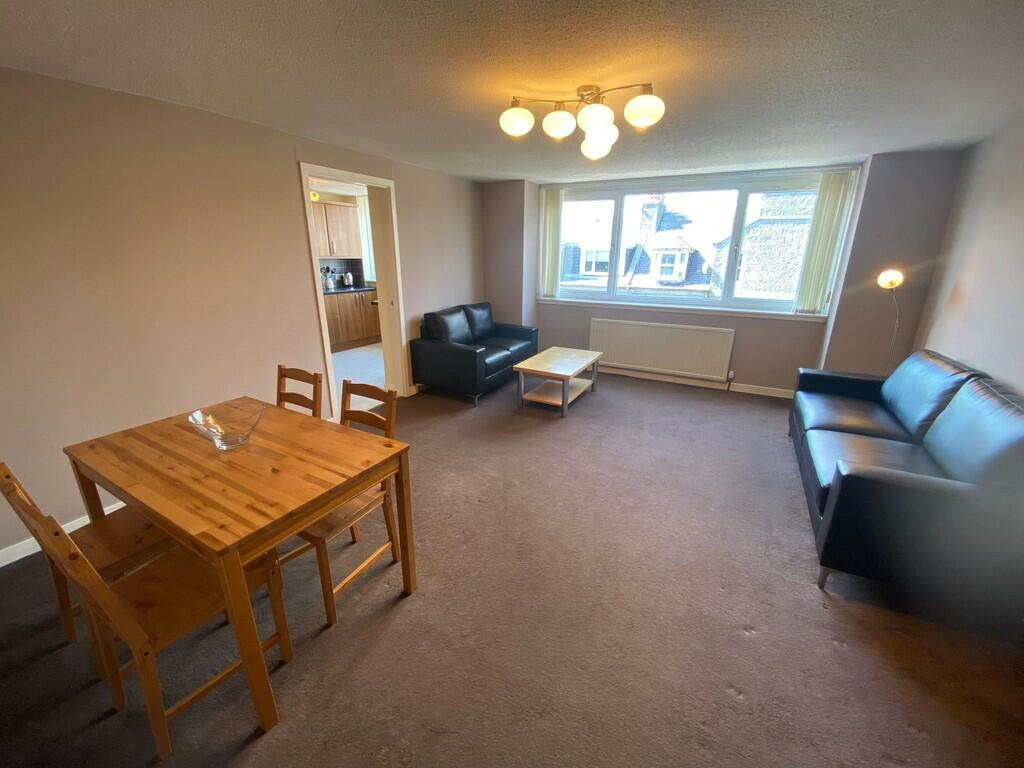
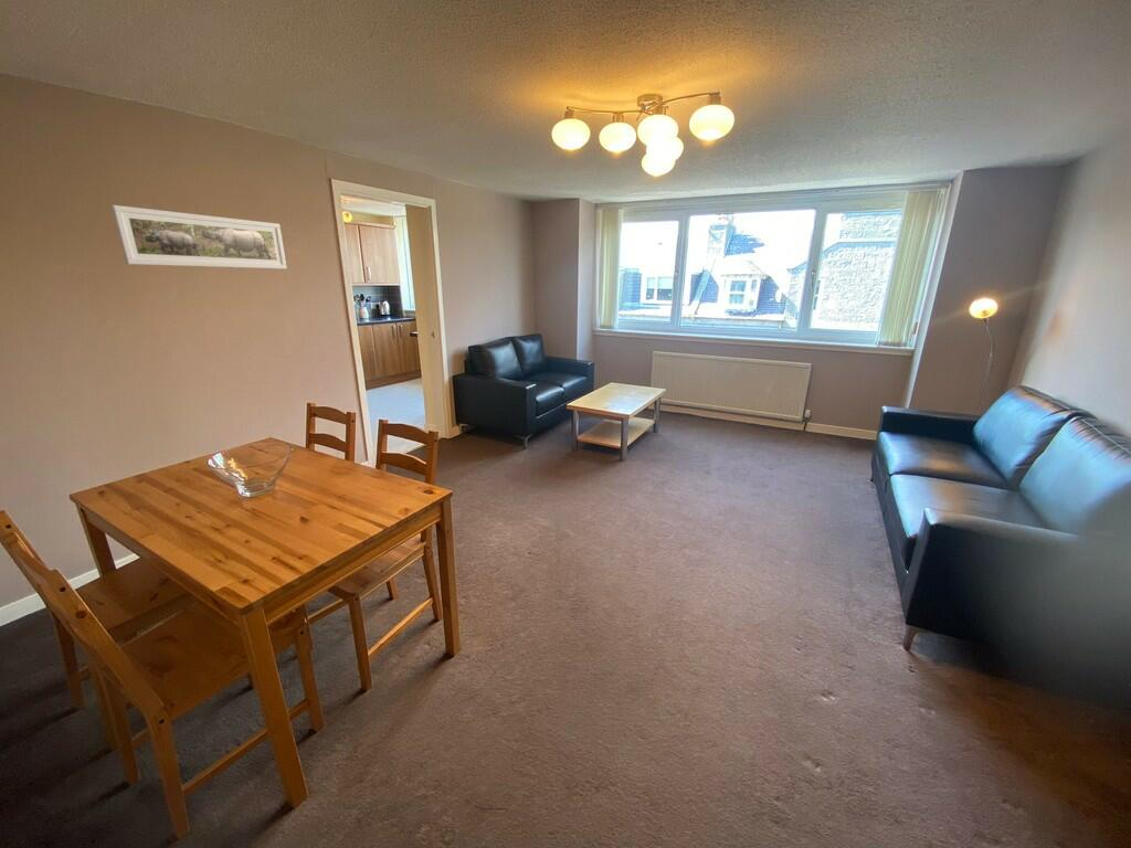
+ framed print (211, 241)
